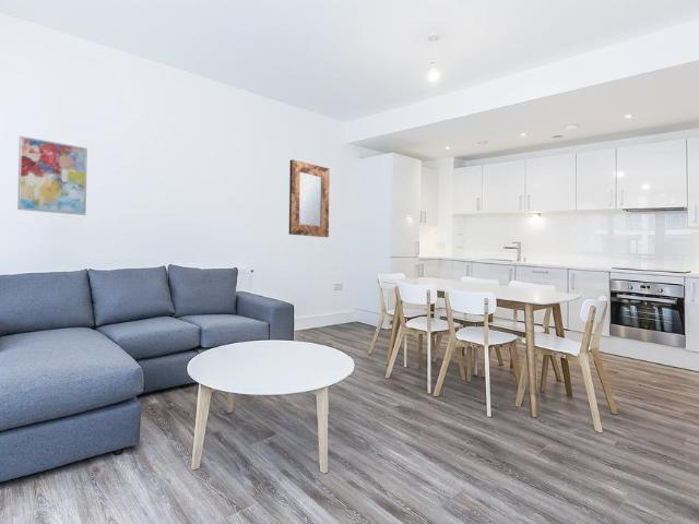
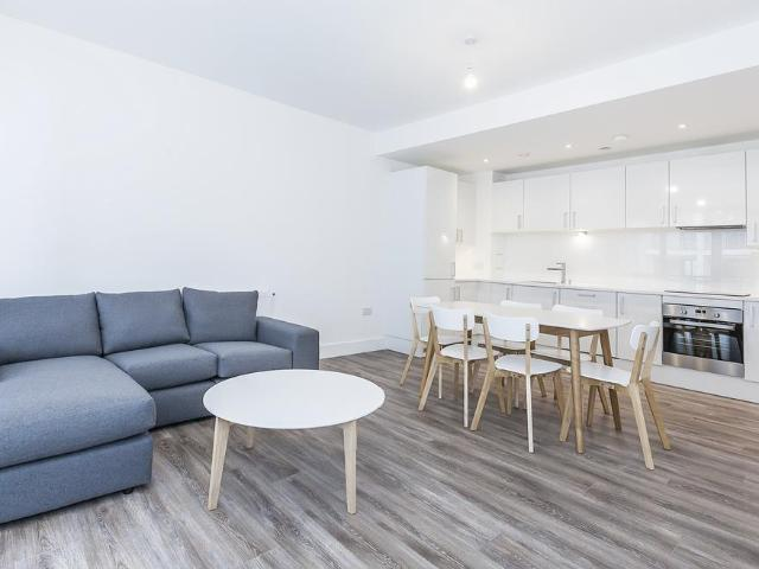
- wall art (54, 177)
- home mirror (309, 200)
